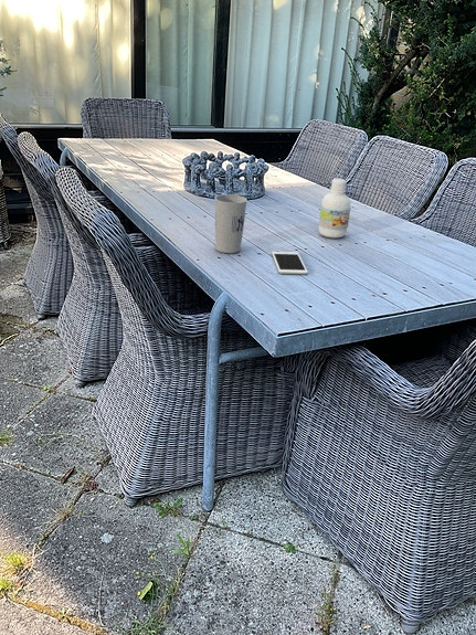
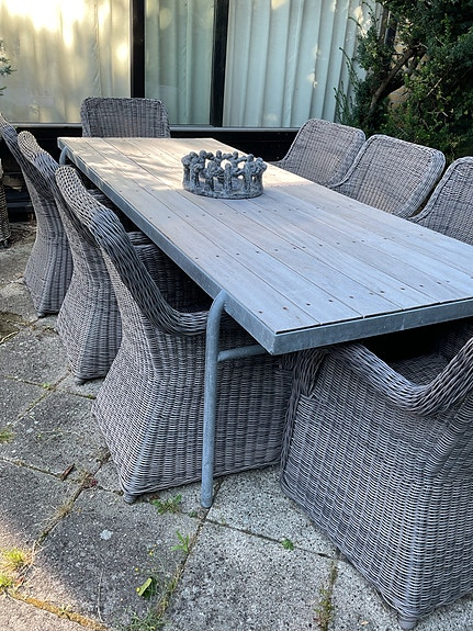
- bottle (335, 208)
- cup (229, 224)
- cell phone (288, 262)
